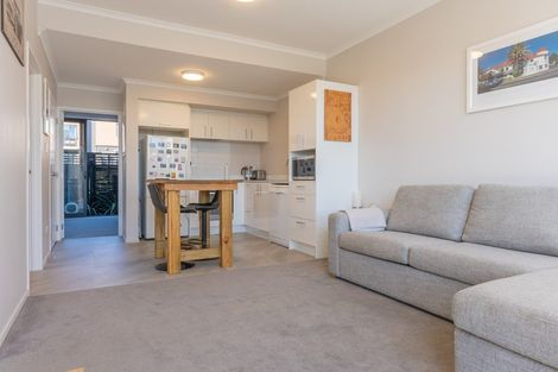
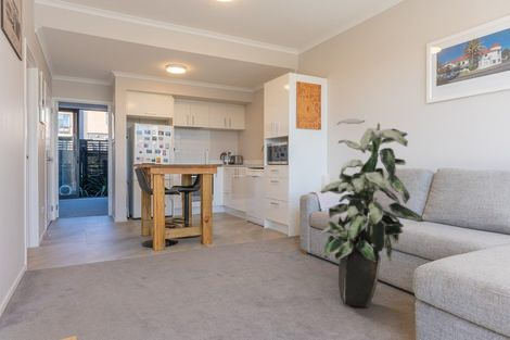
+ indoor plant (361, 210)
